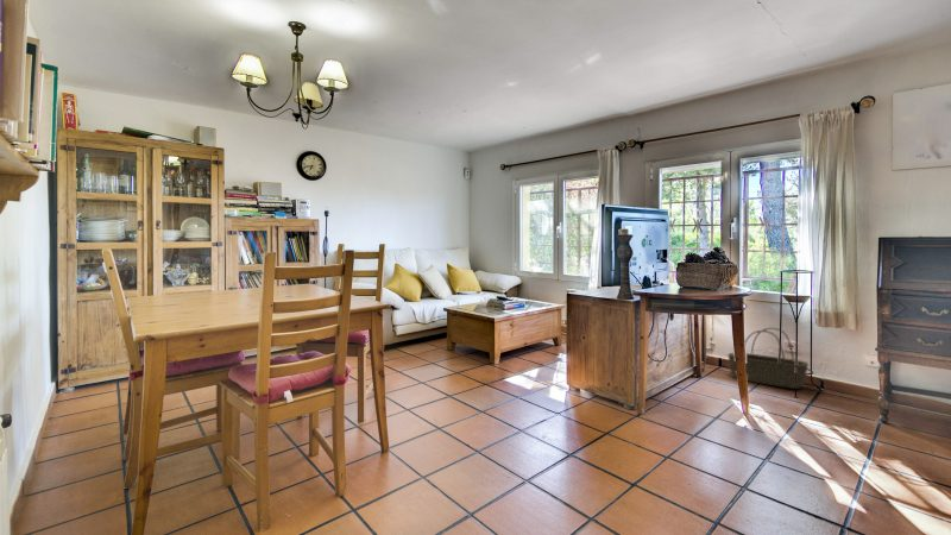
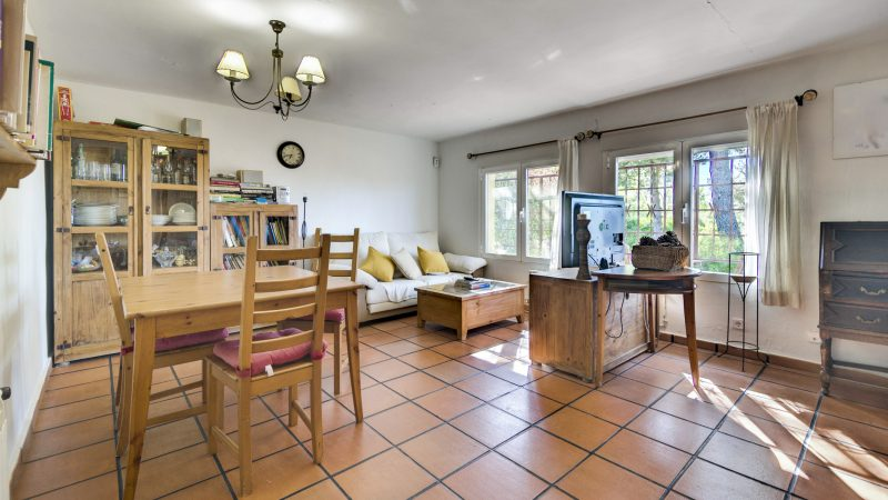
- basket (766, 355)
